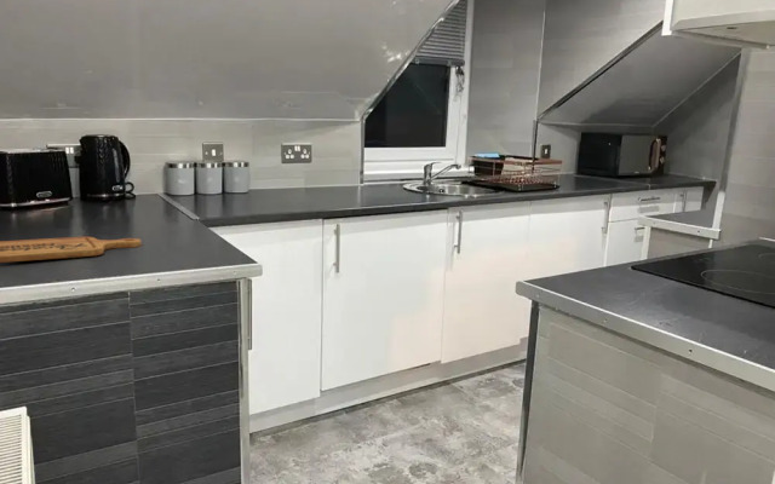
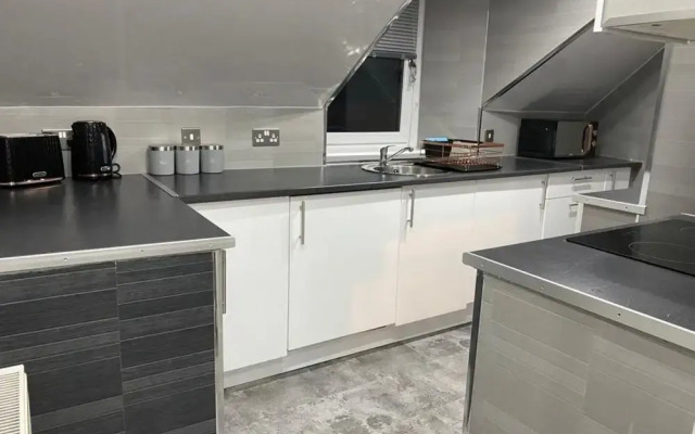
- cutting board (65, 247)
